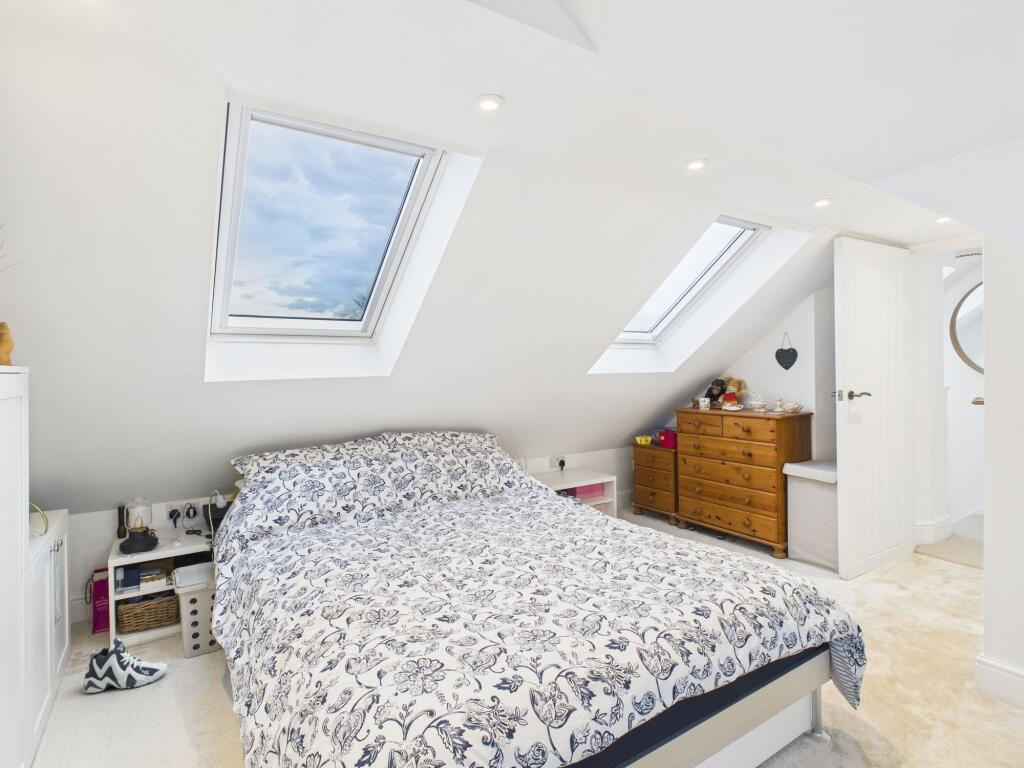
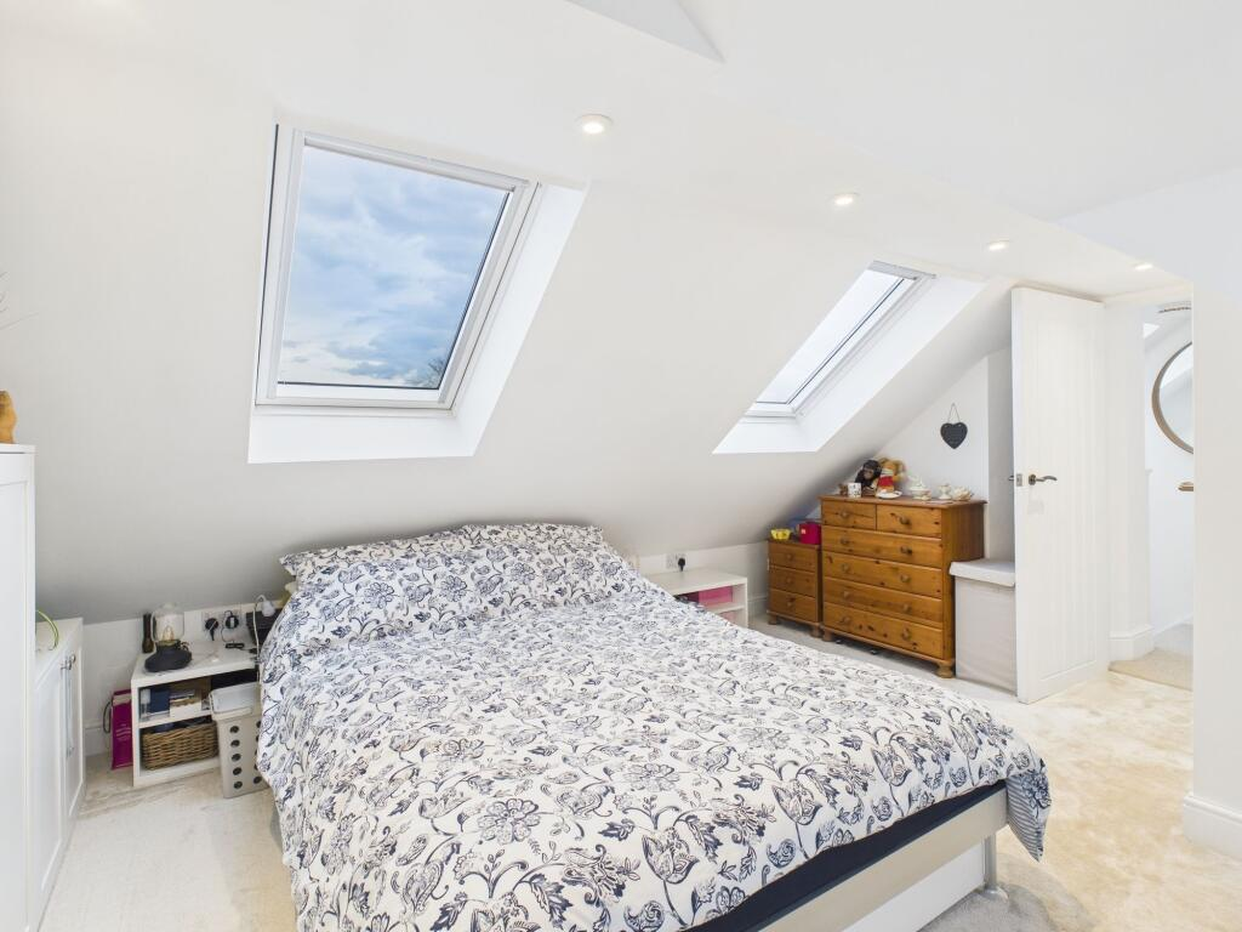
- sneaker (126, 660)
